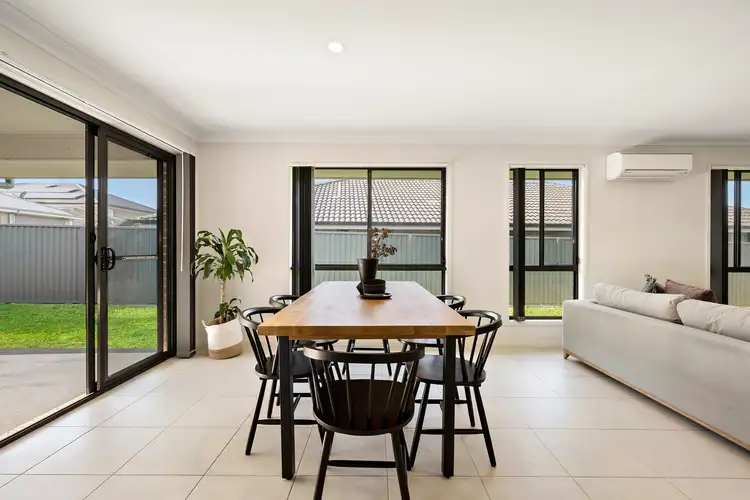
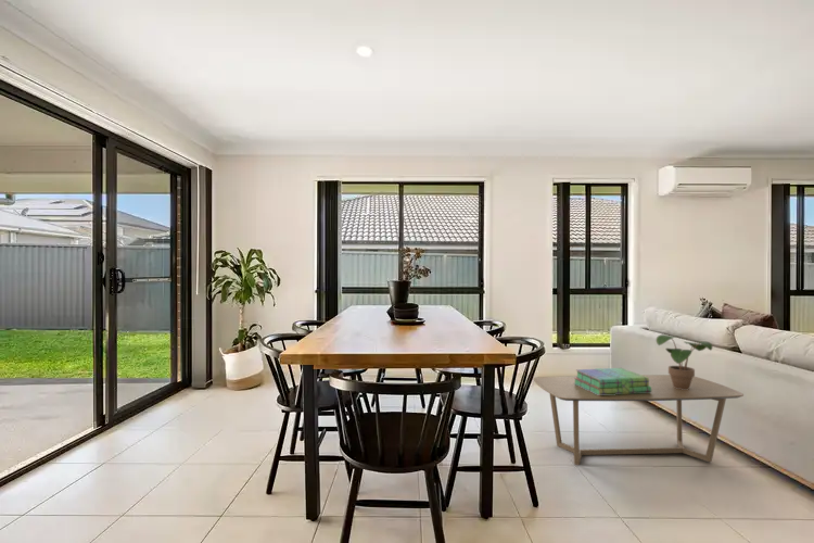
+ stack of books (611, 380)
+ coffee table (631, 400)
+ potted plant (682, 361)
